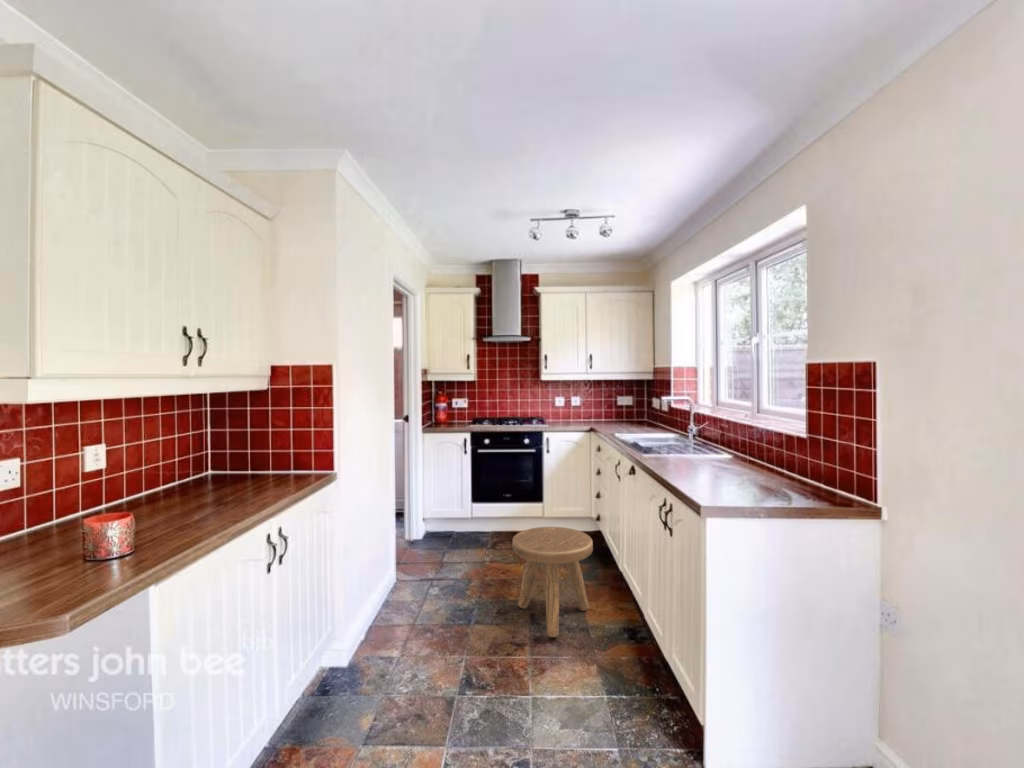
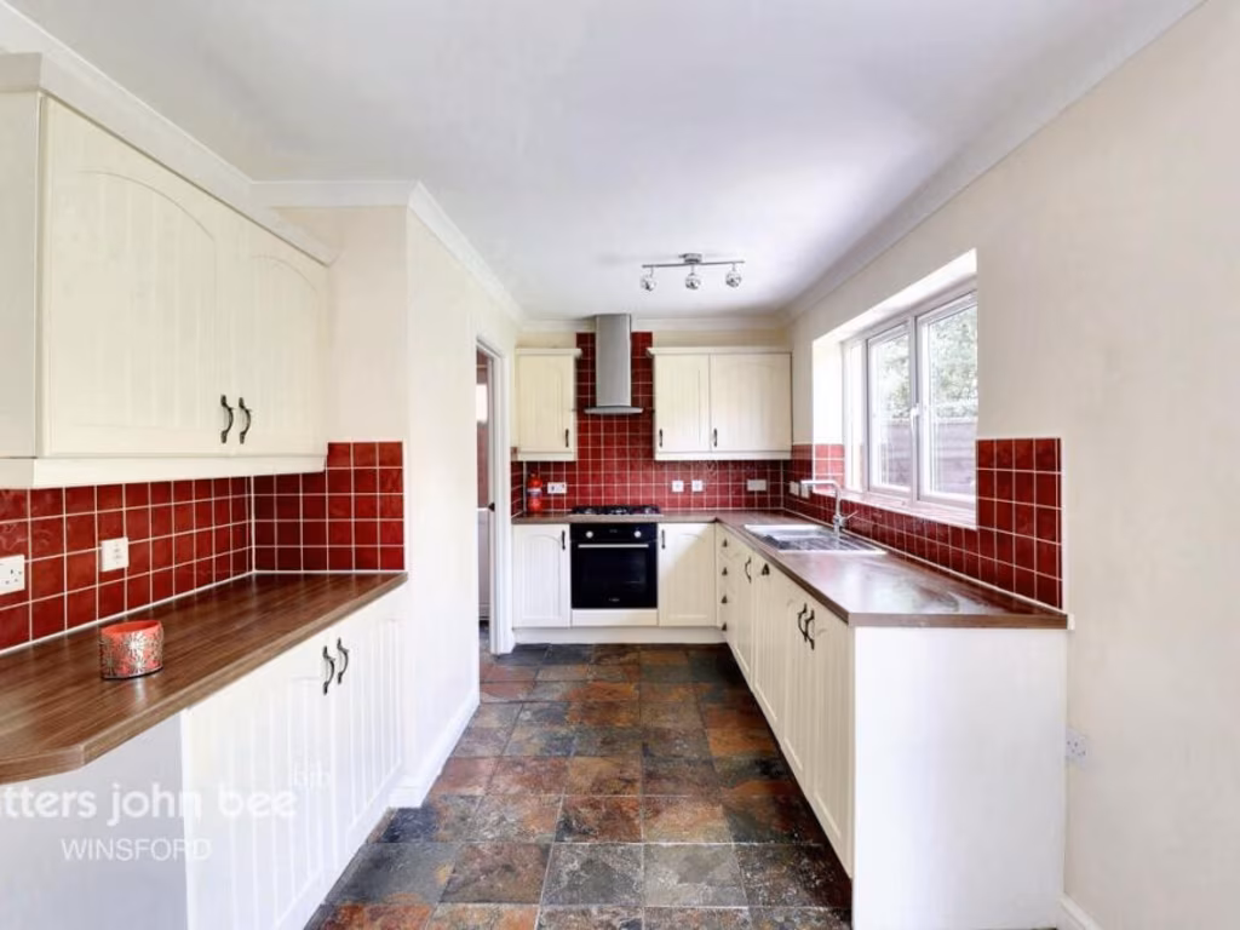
- stool (552, 577)
